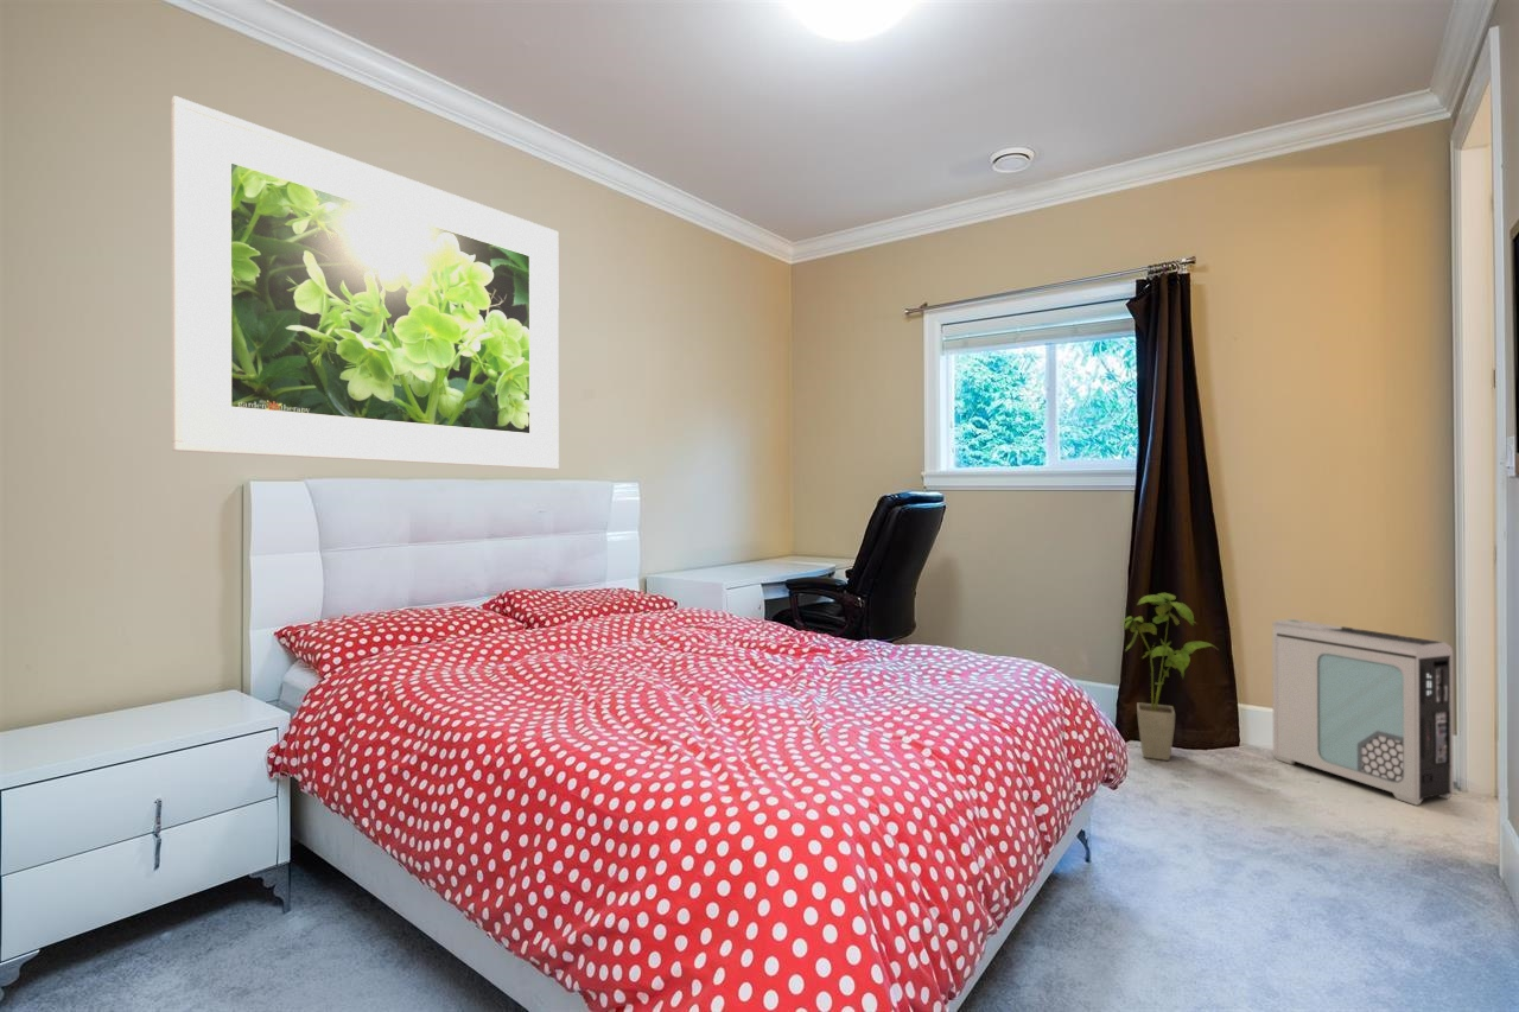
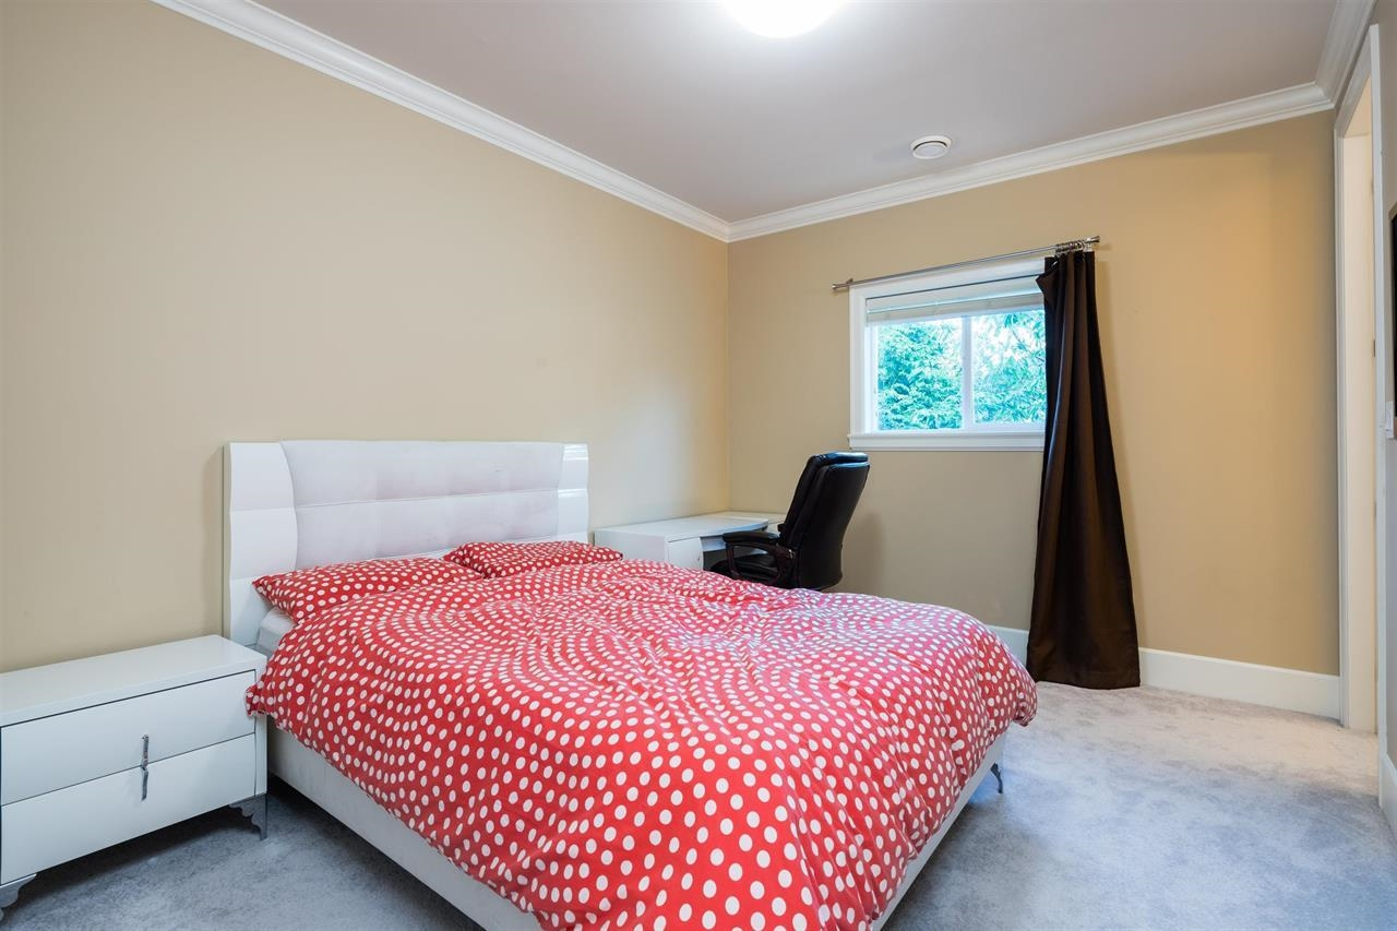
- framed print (402, 319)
- house plant (1168, 675)
- air purifier (1355, 704)
